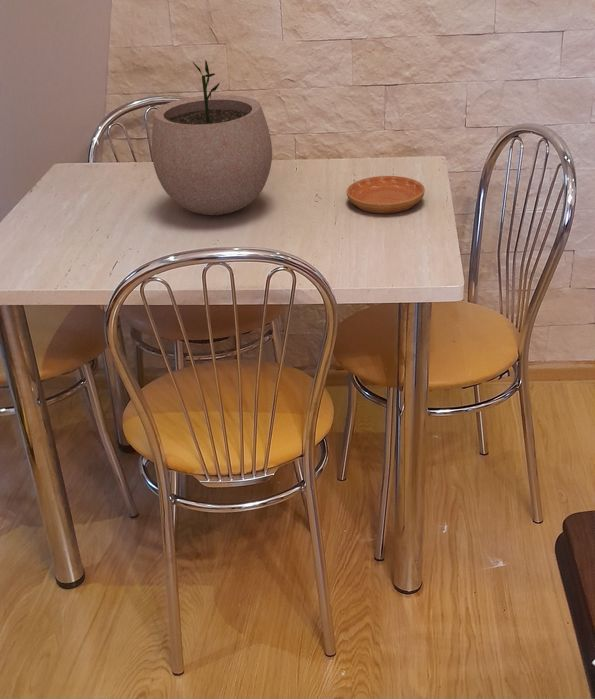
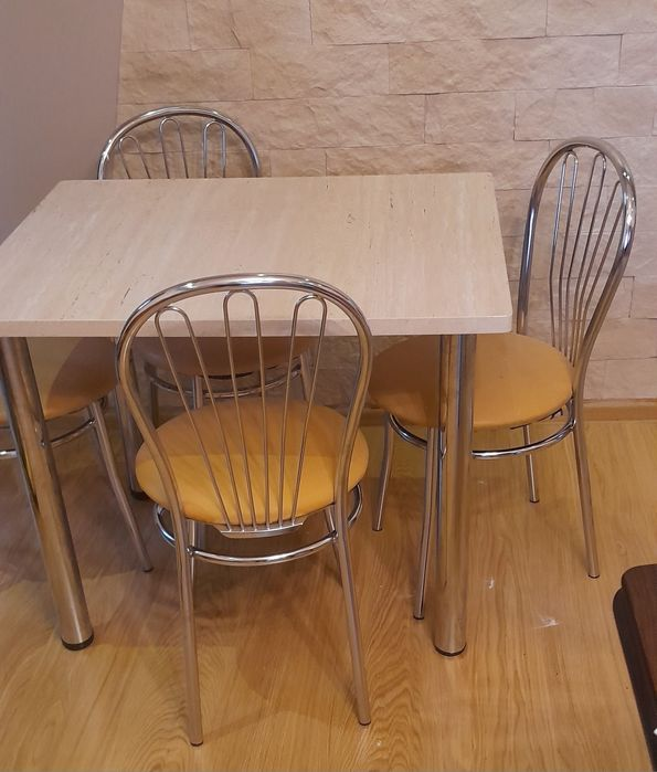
- saucer (385, 195)
- plant pot (210, 138)
